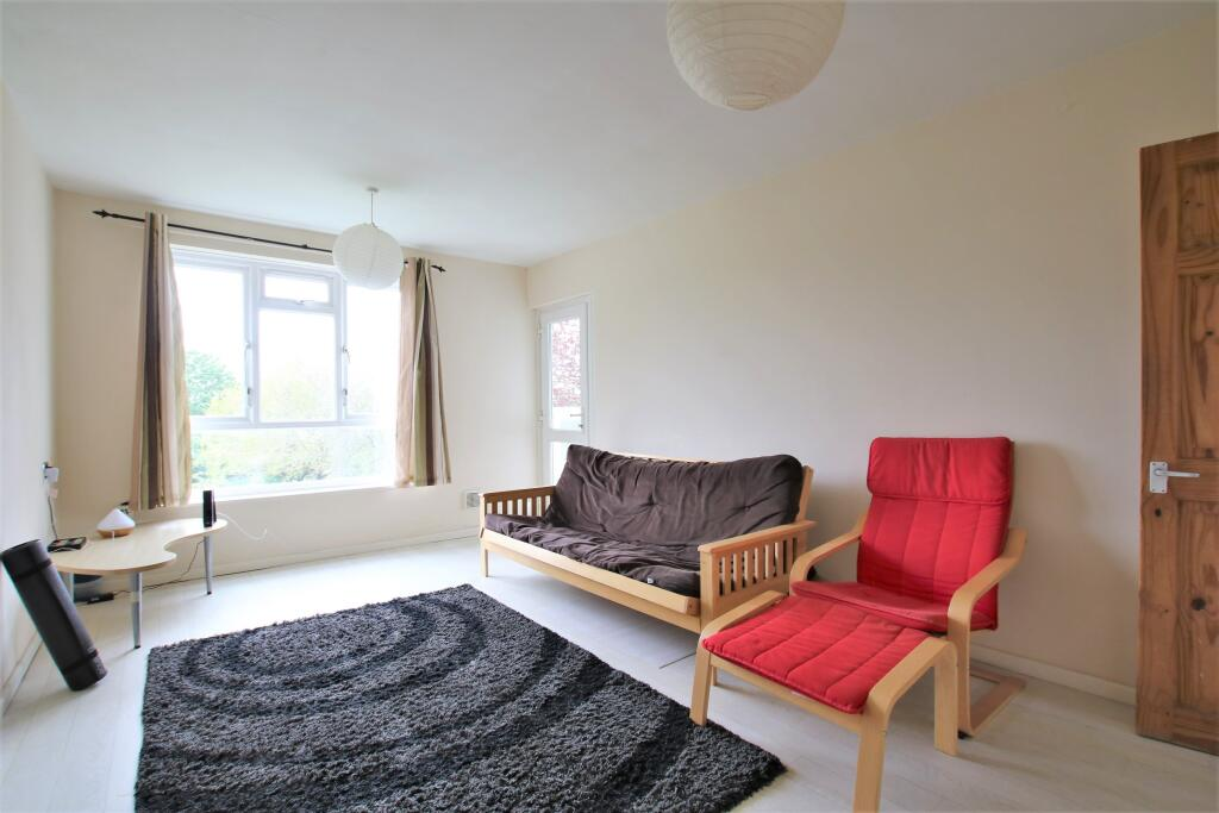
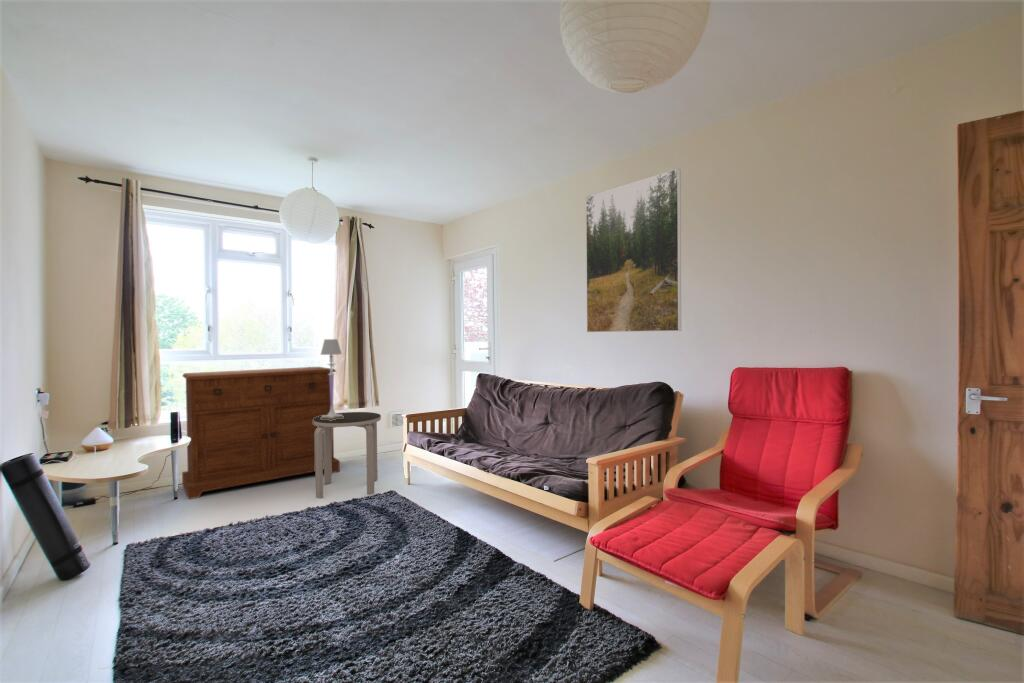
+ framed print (629, 258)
+ side table (330, 452)
+ table lamp (331, 378)
+ sideboard (263, 424)
